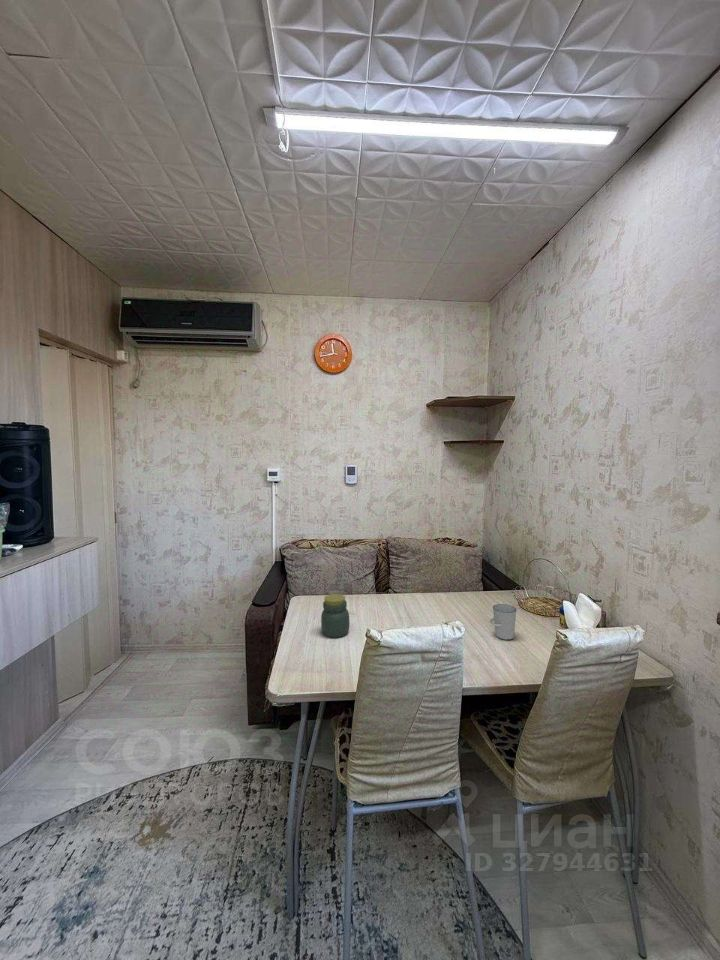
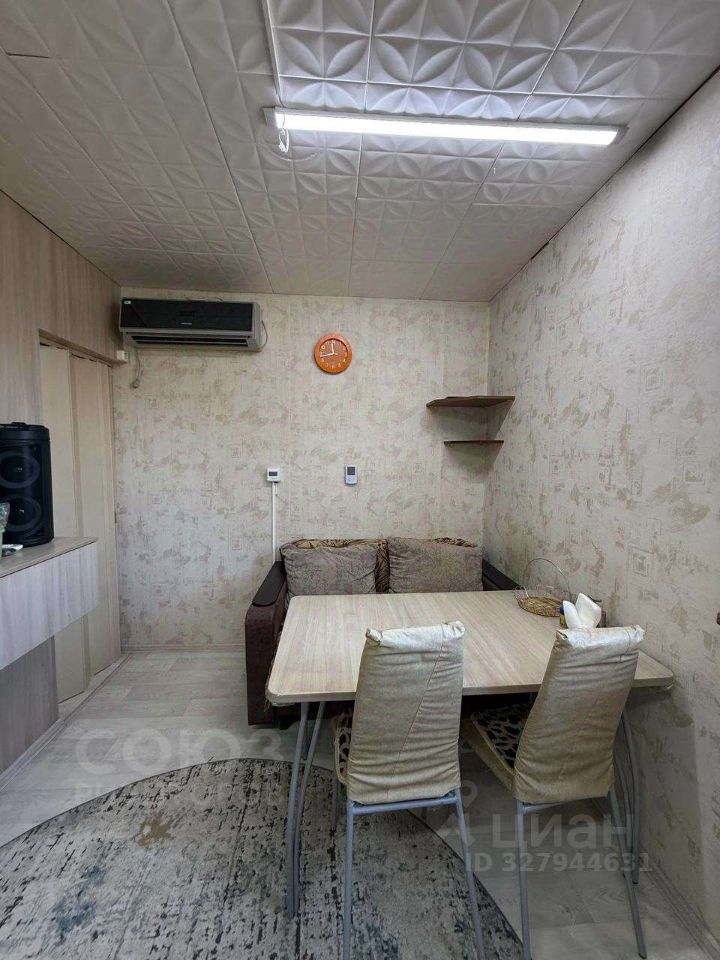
- jar (335, 614)
- cup (502, 622)
